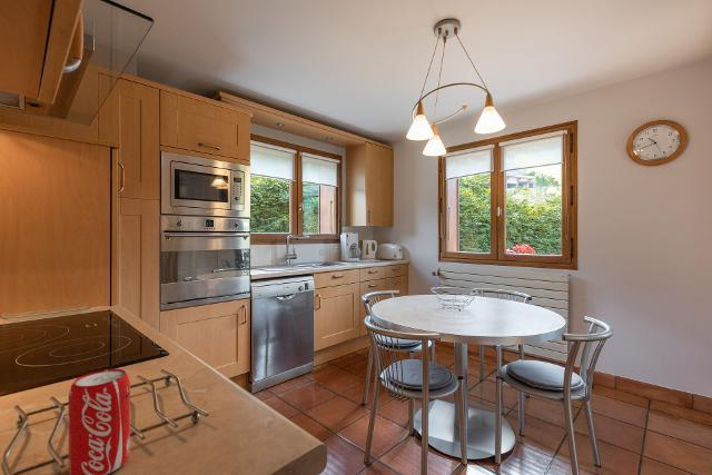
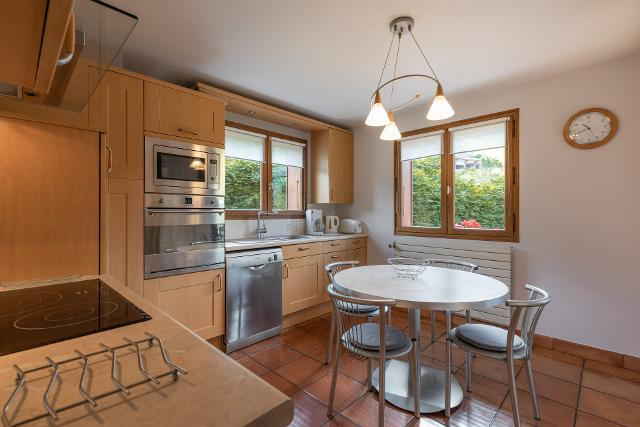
- beverage can (100, 420)
